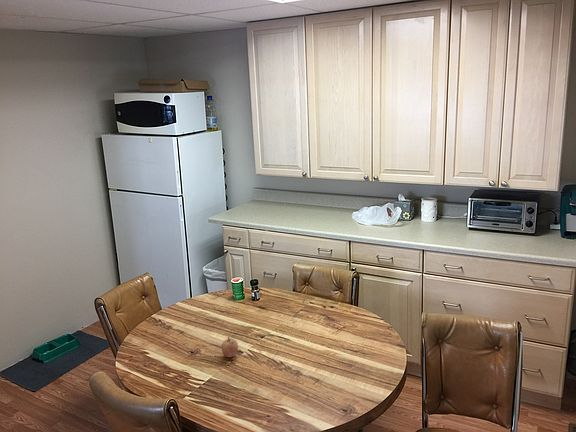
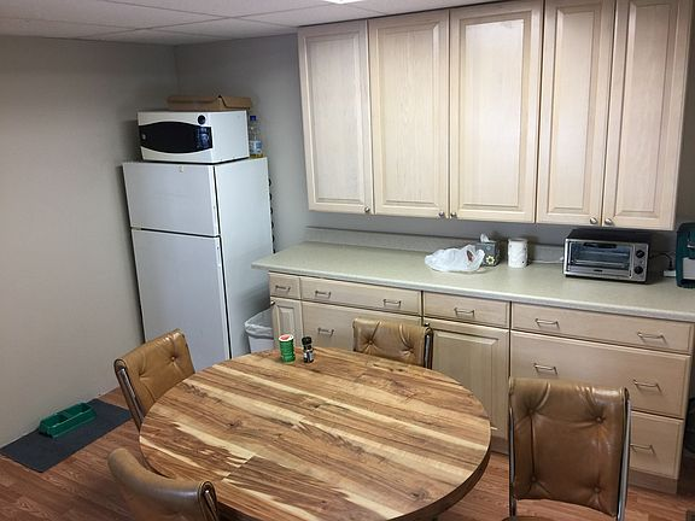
- fruit (229, 346)
